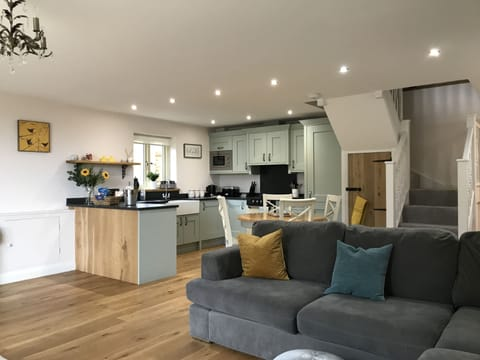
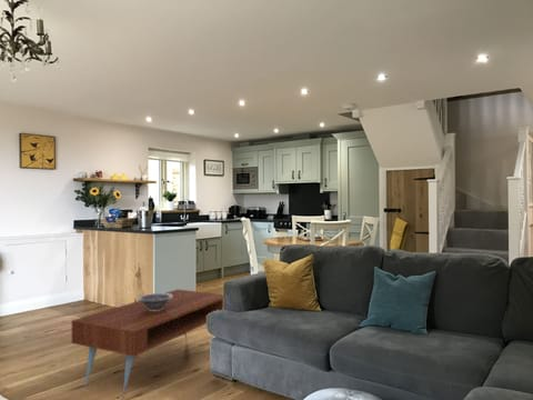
+ decorative bowl (155, 302)
+ coffee table (160, 336)
